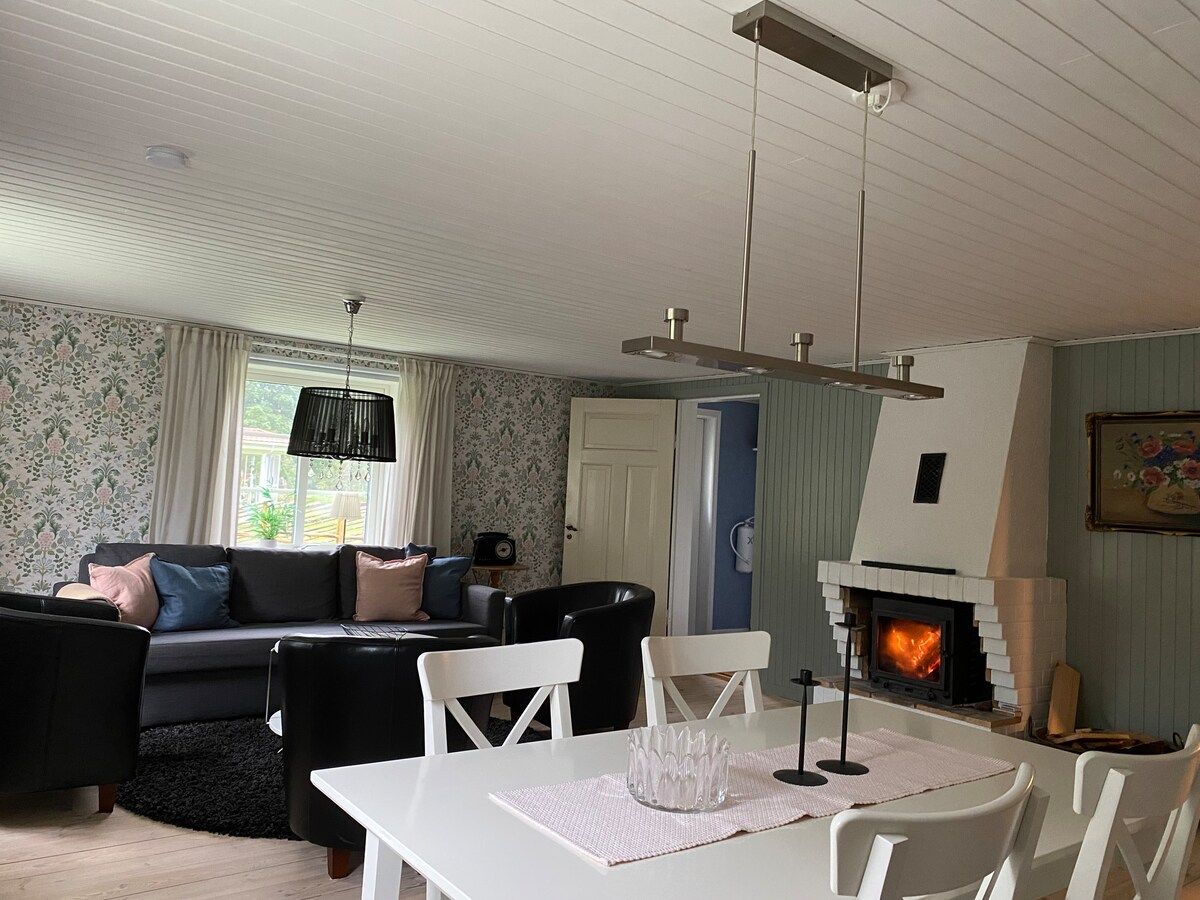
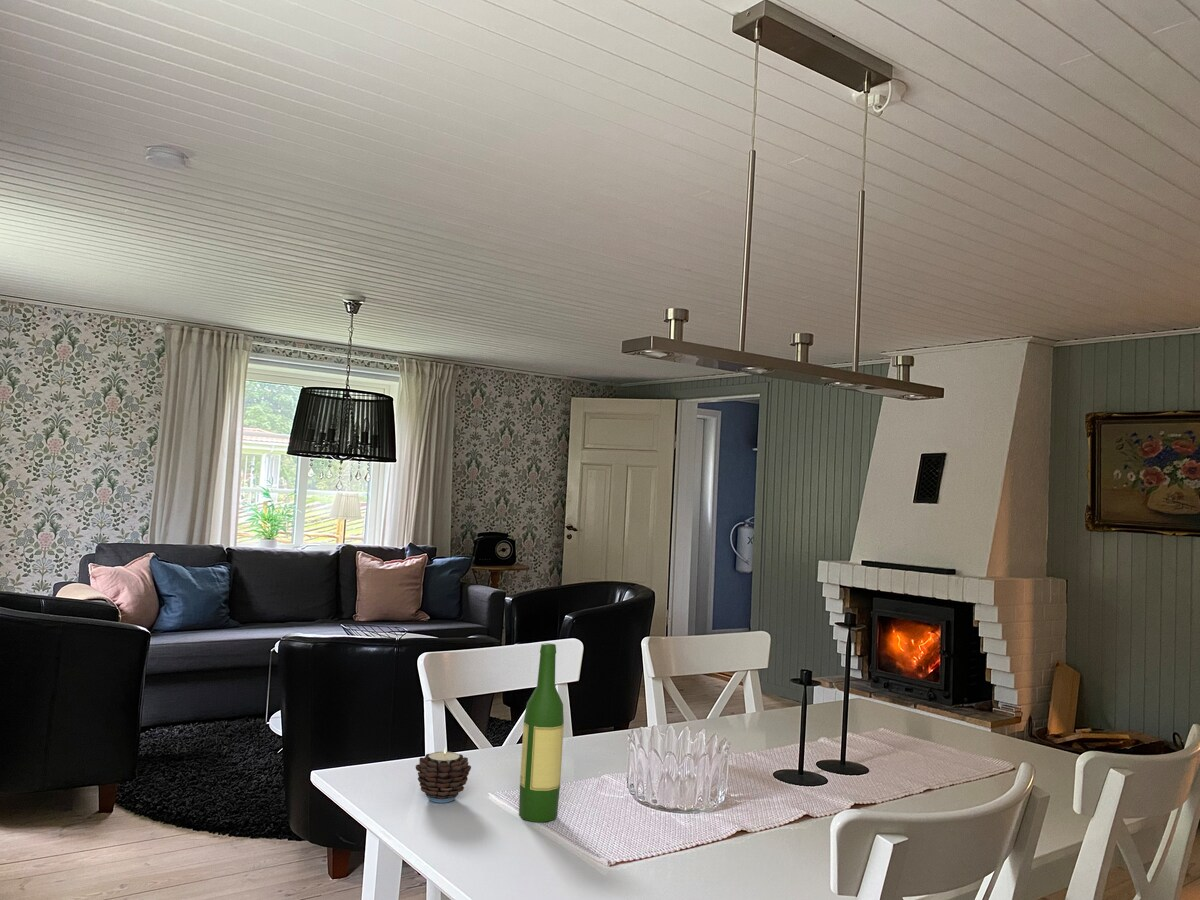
+ wine bottle (543, 729)
+ candle (443, 772)
